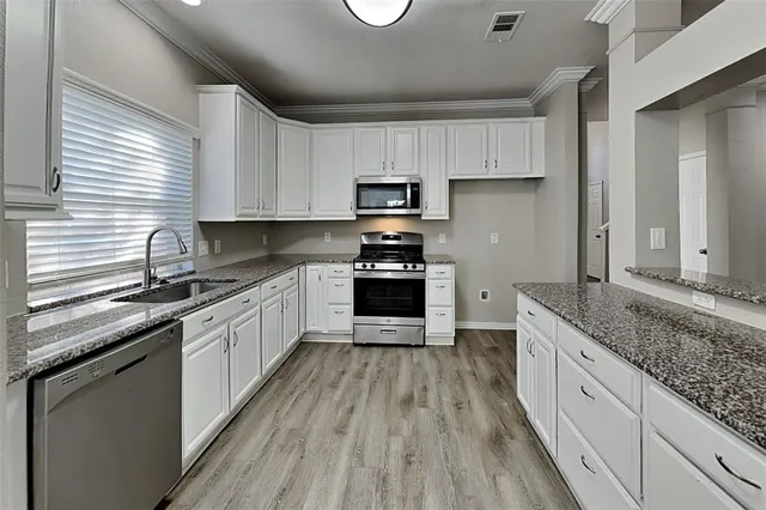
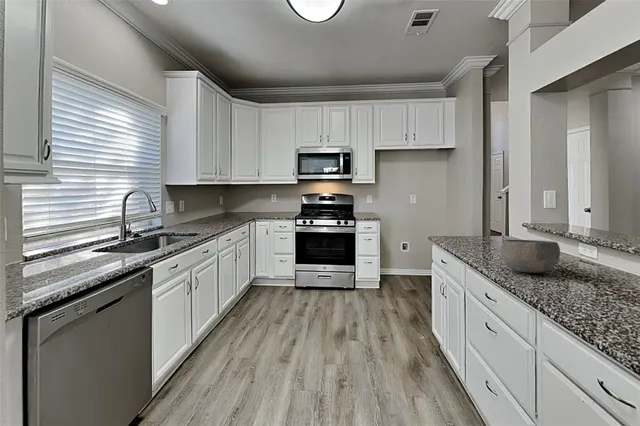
+ bowl (529, 256)
